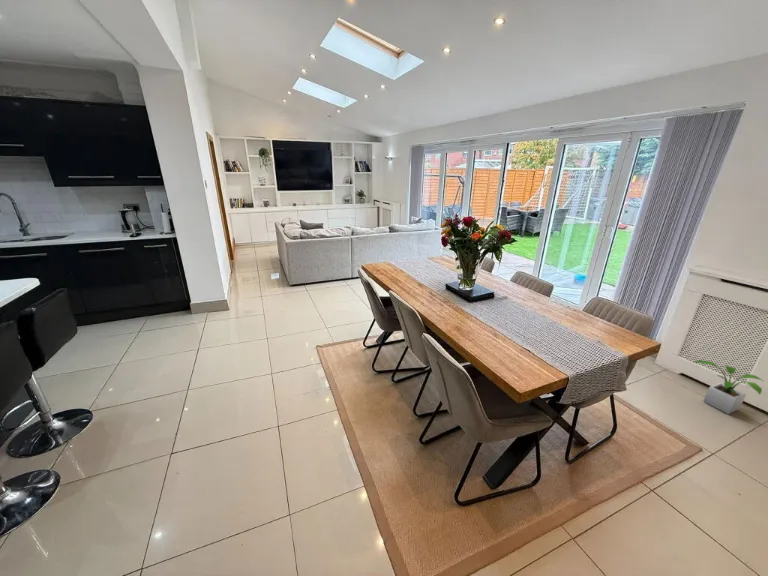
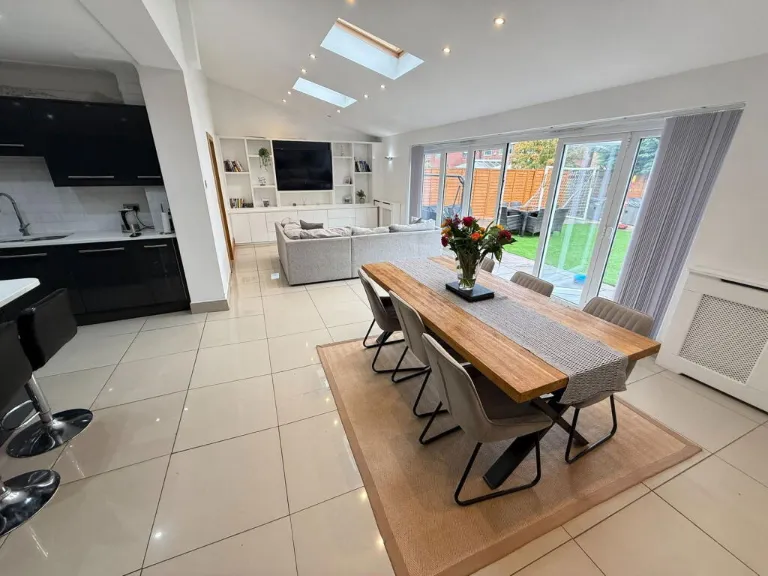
- potted plant (725, 386)
